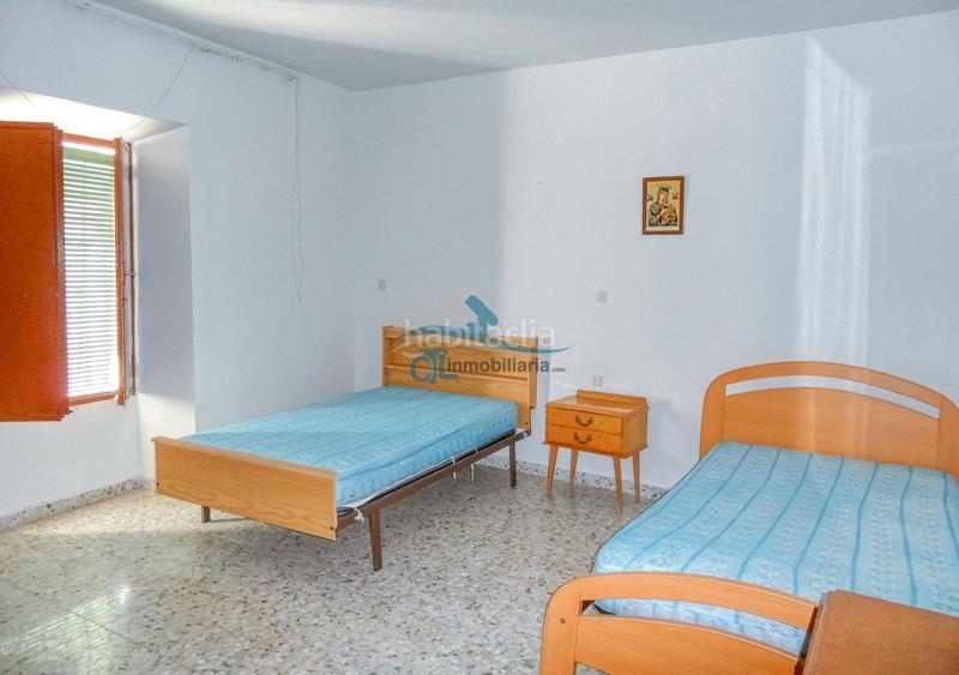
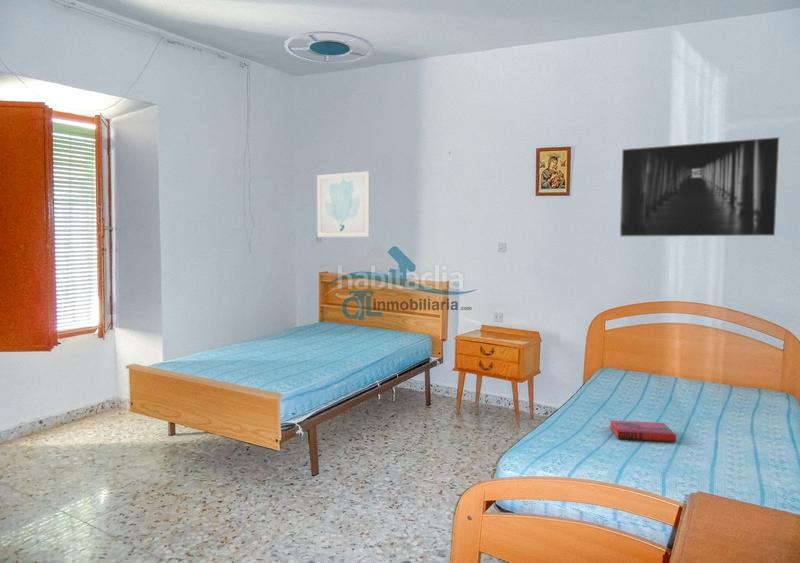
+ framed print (694, 190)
+ ceiling lamp (329, 44)
+ wall art (342, 205)
+ hardback book (641, 430)
